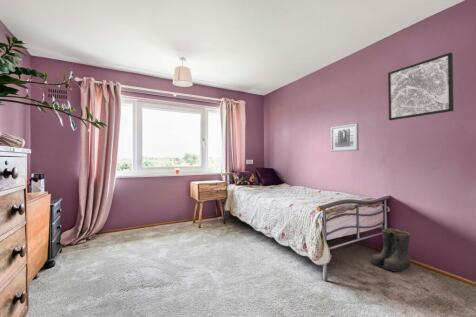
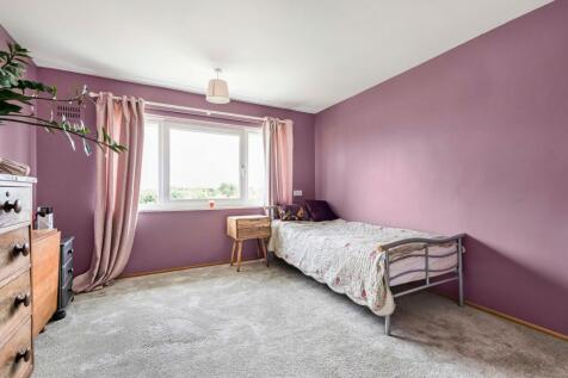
- wall art (417, 90)
- boots (390, 247)
- wall art (343, 138)
